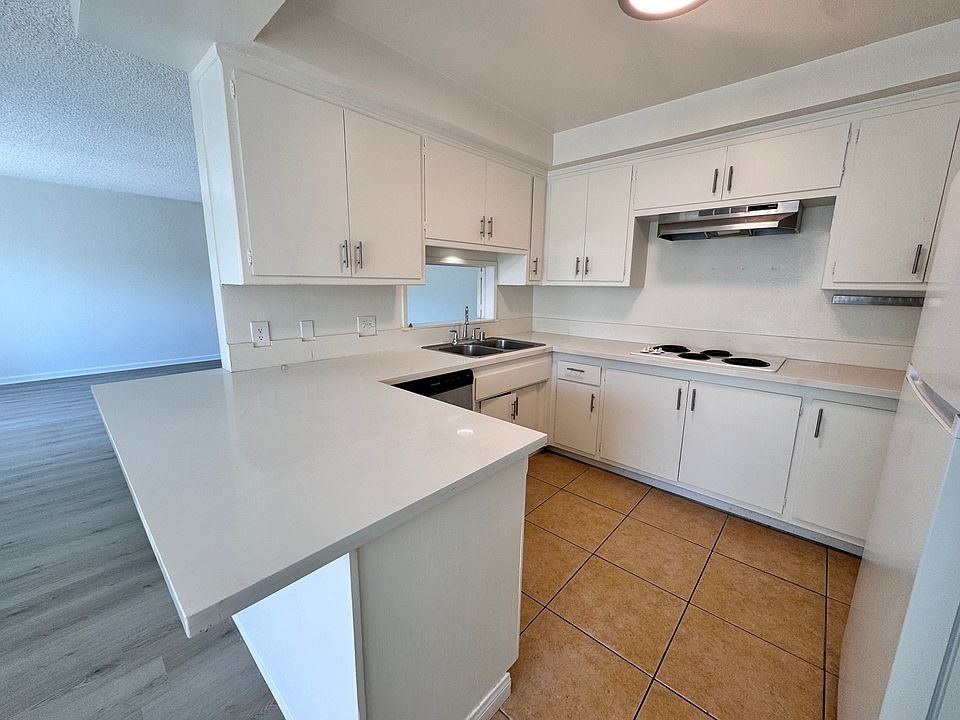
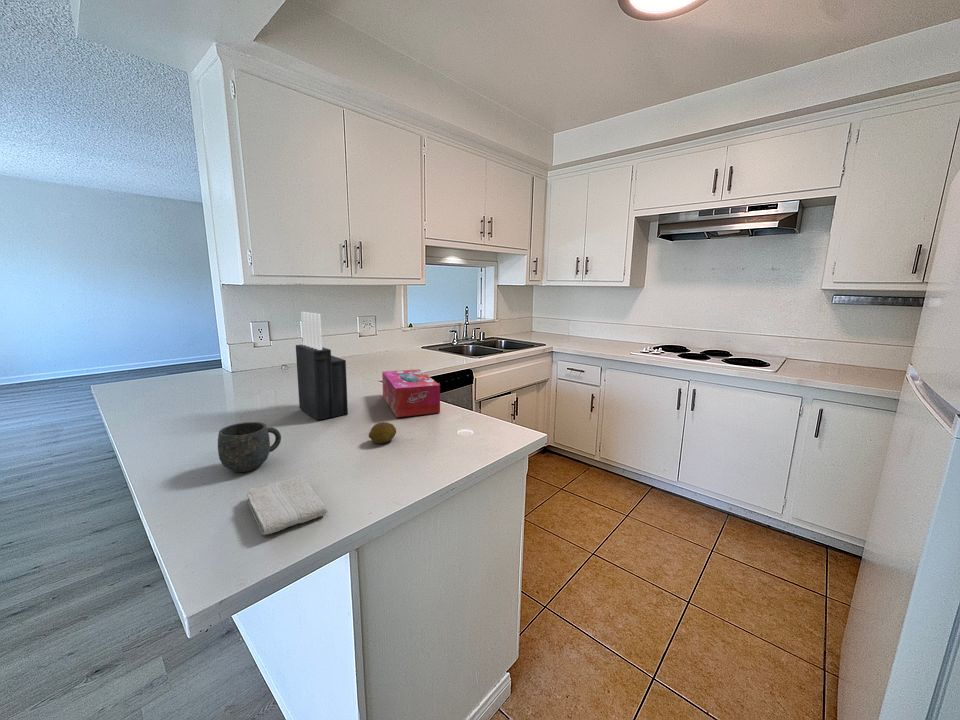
+ knife block (324, 362)
+ tissue box (409, 390)
+ fruit (382, 432)
+ washcloth (284, 500)
+ mug (251, 445)
